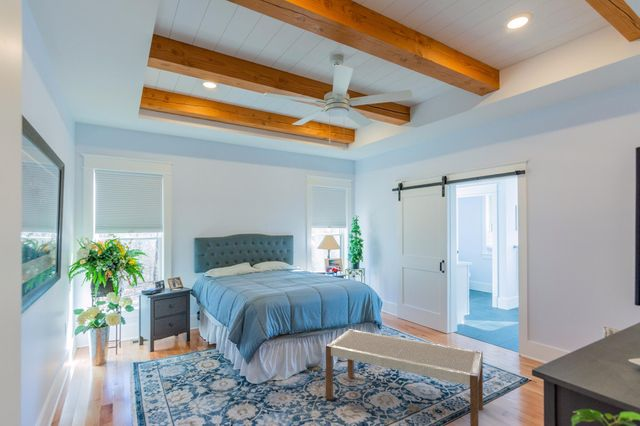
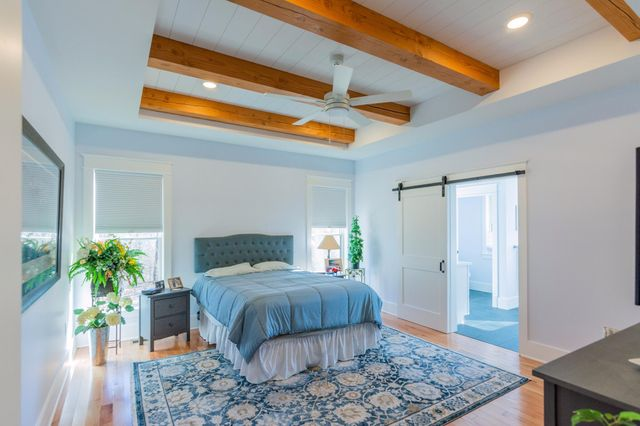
- bench (402, 370)
